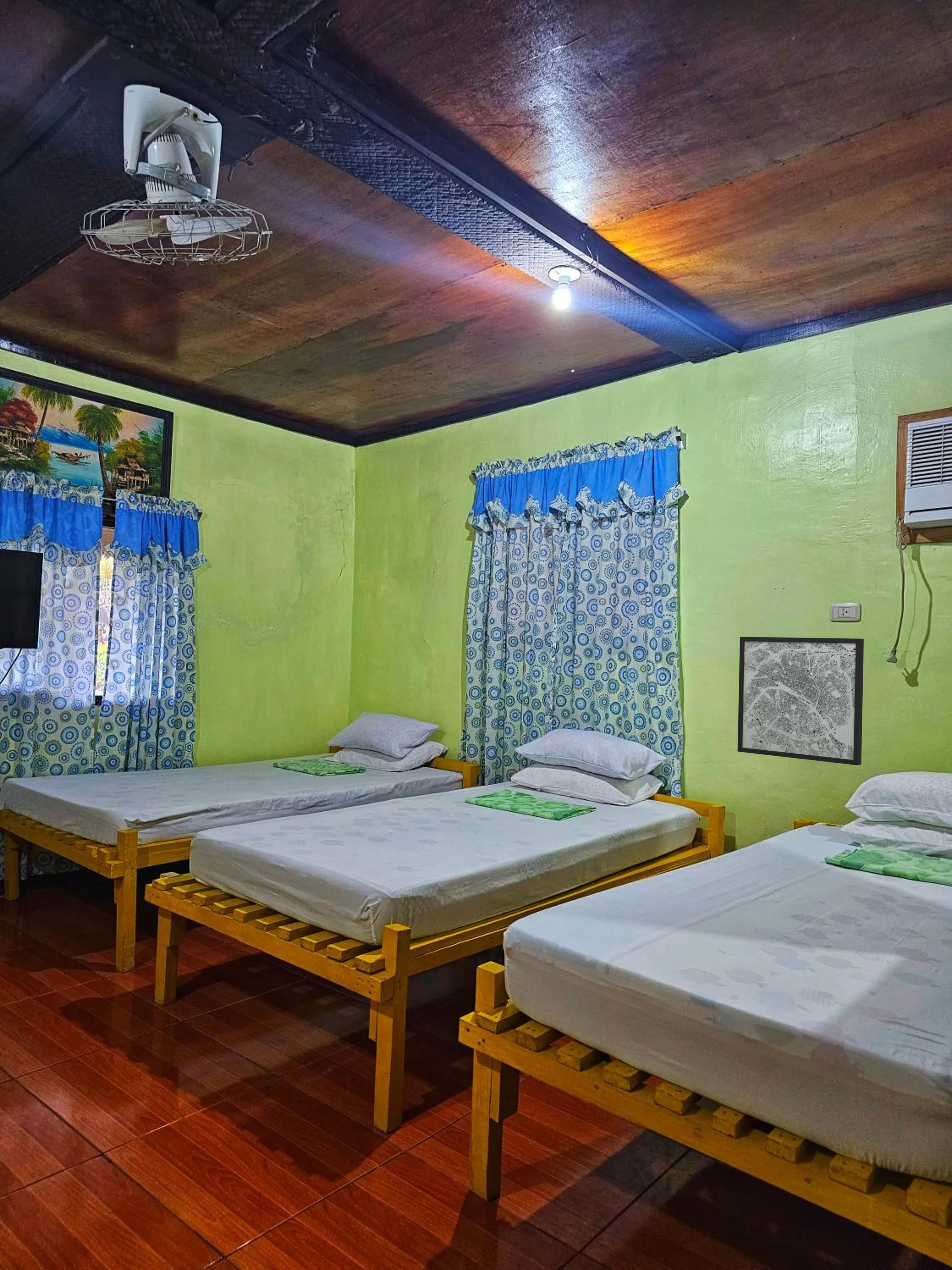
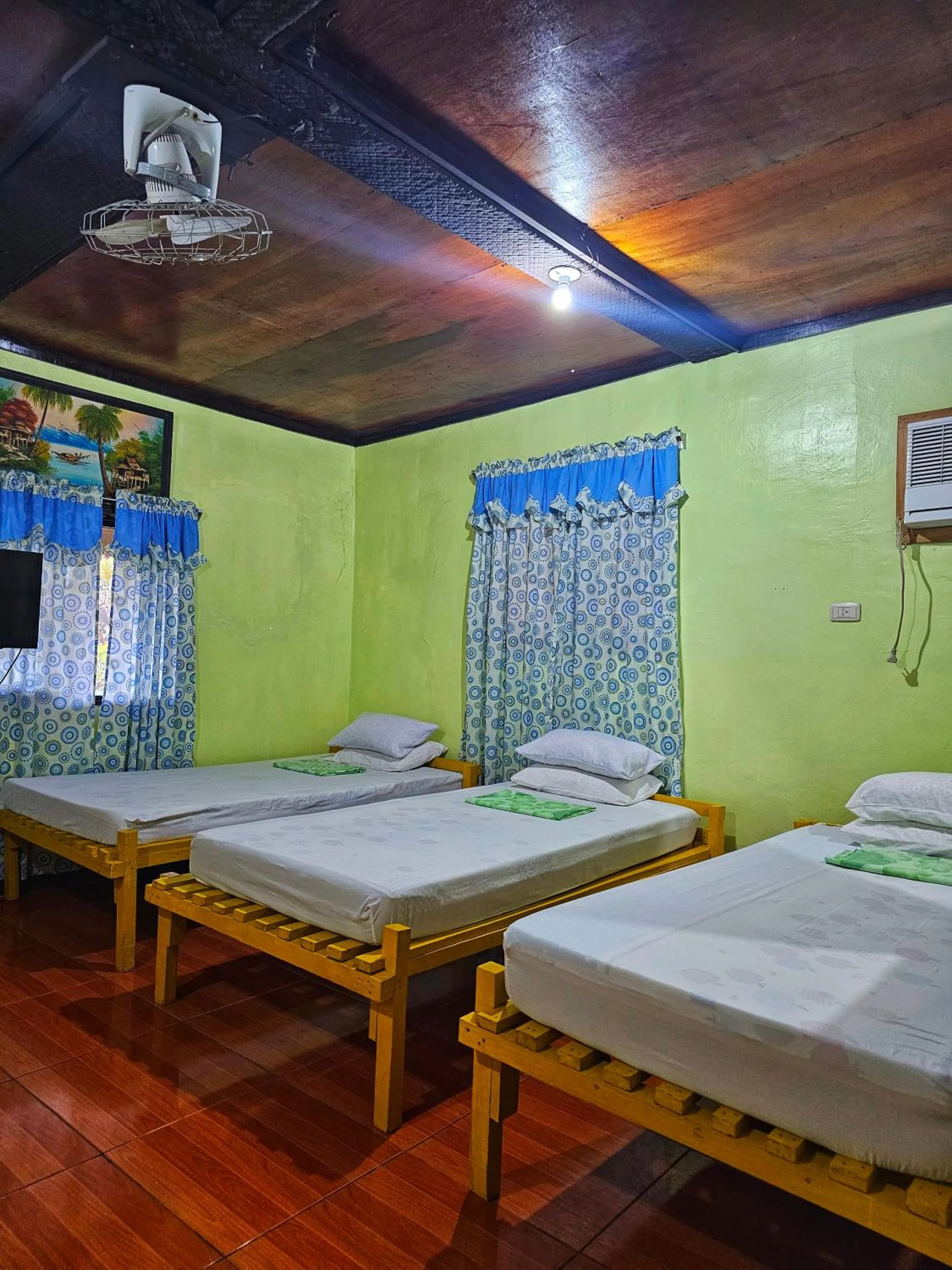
- wall art (798, 698)
